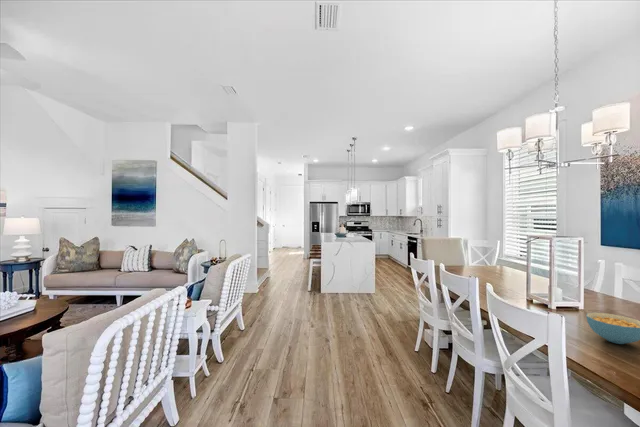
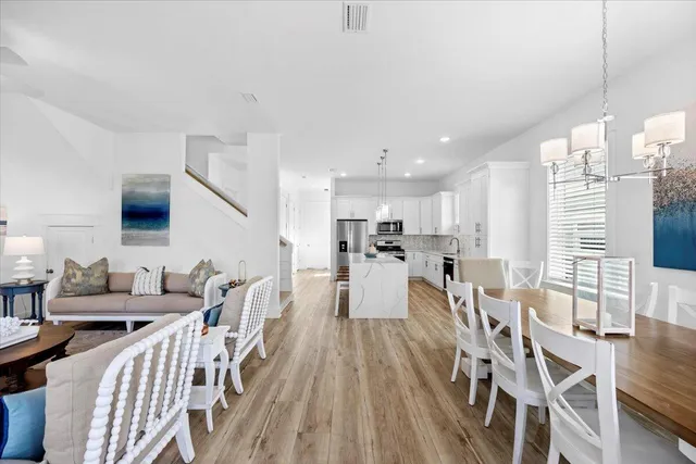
- cereal bowl (615, 330)
